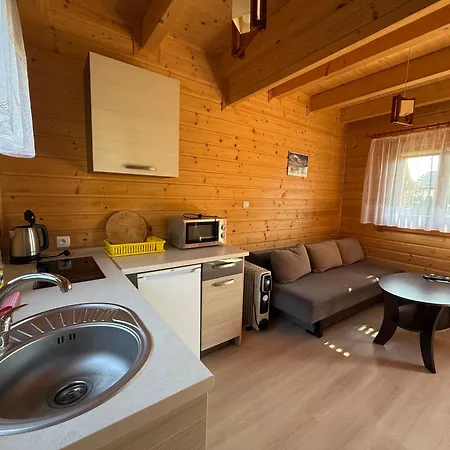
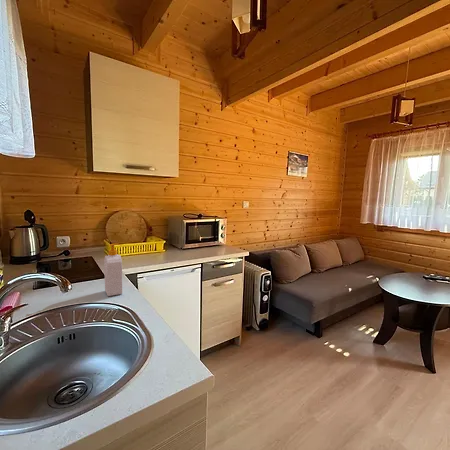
+ soap bottle (114, 268)
